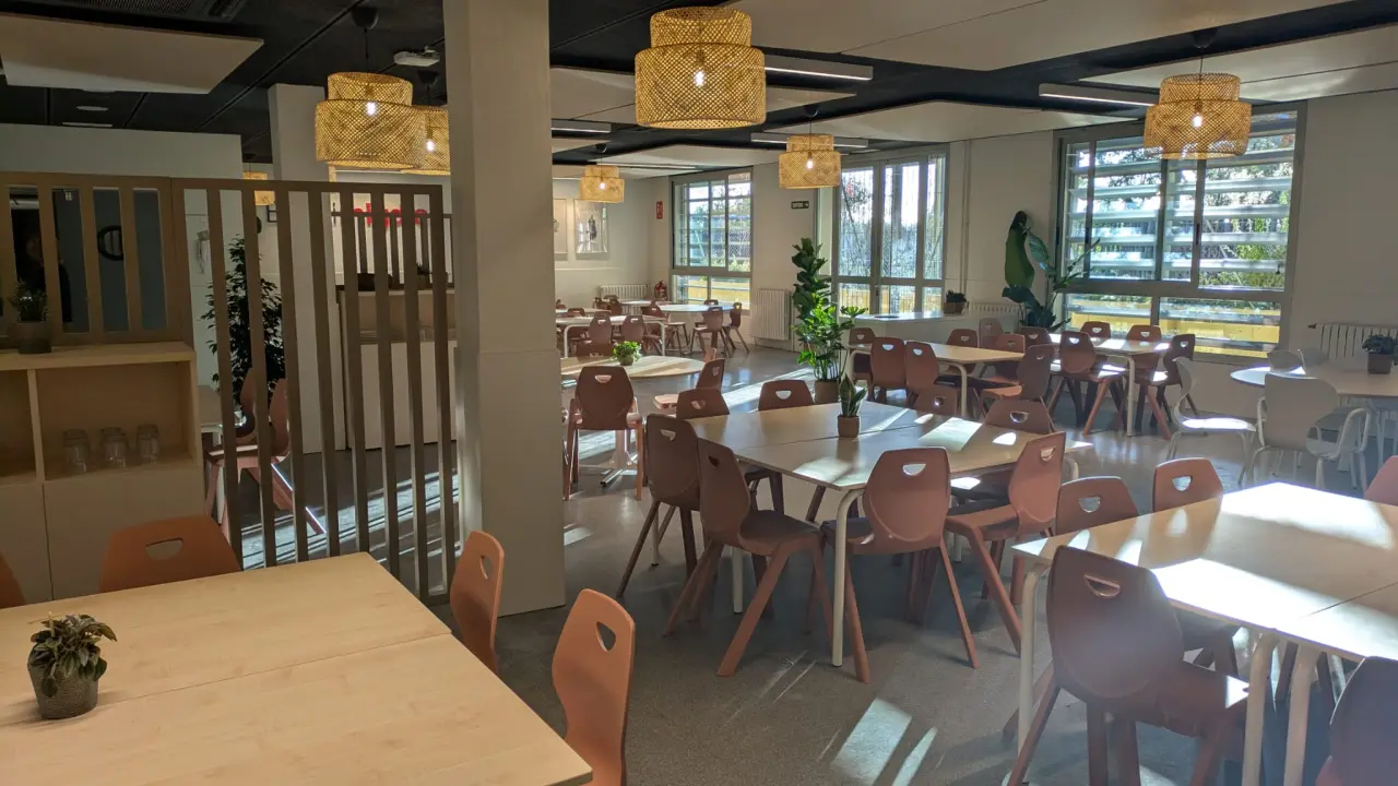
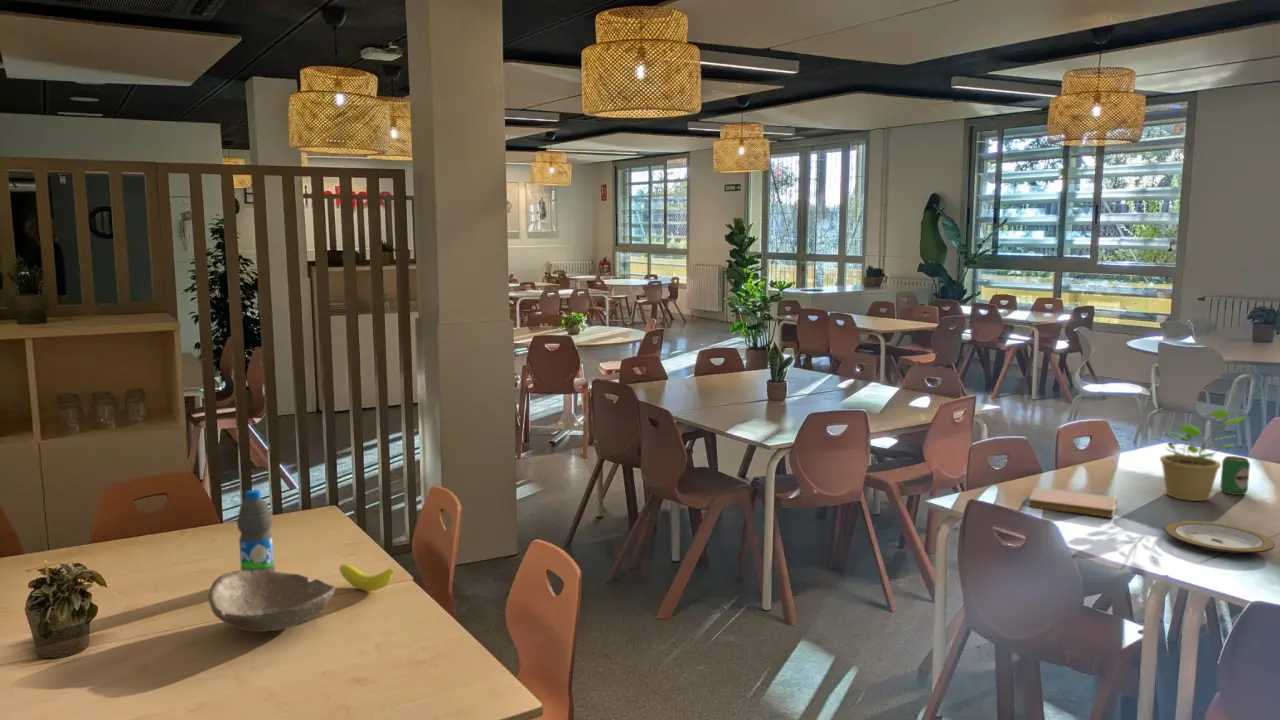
+ plate (1217, 539)
+ notebook (1072, 501)
+ bowl (273, 601)
+ banana (363, 575)
+ water bottle (255, 536)
+ potted plant (1192, 455)
+ beverage can (1234, 475)
